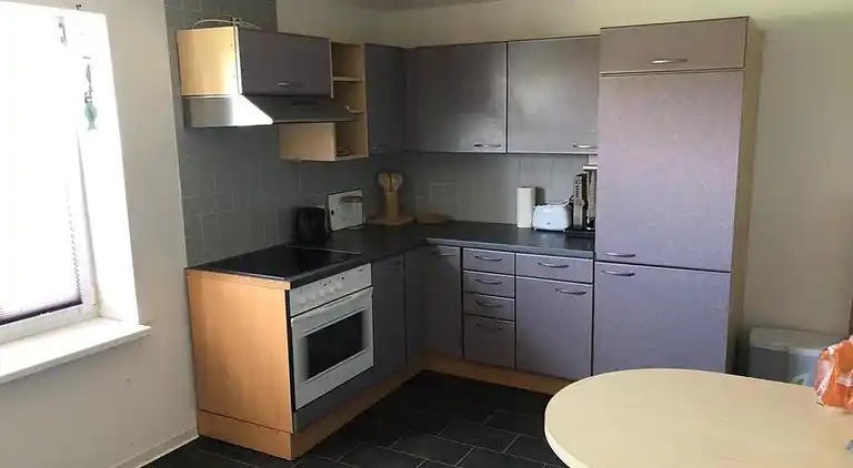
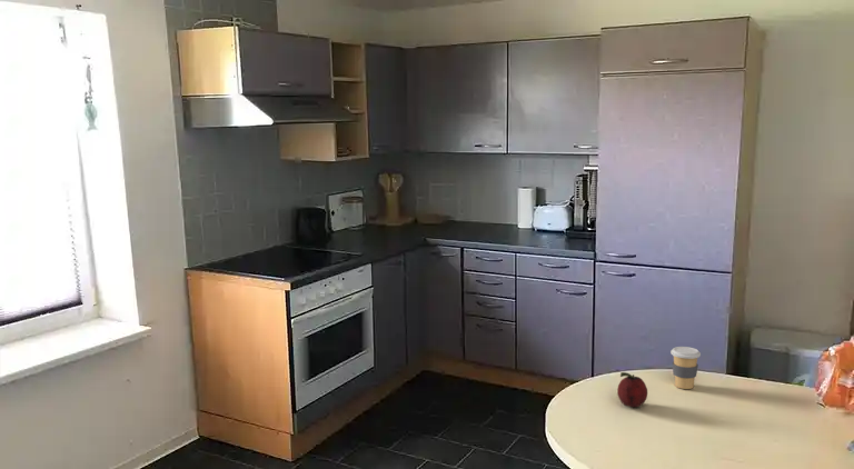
+ fruit (630, 388)
+ coffee cup (685, 368)
